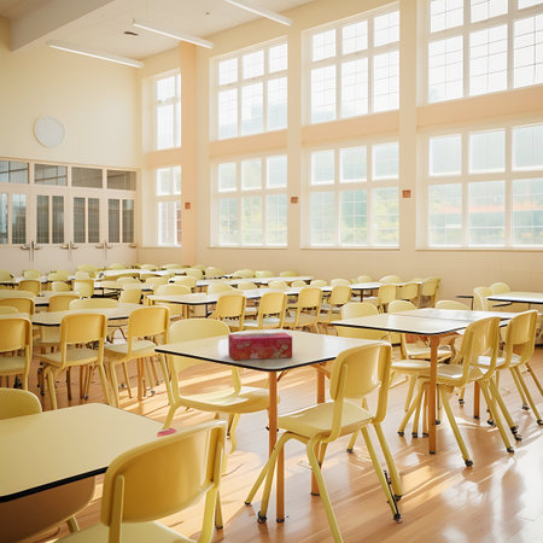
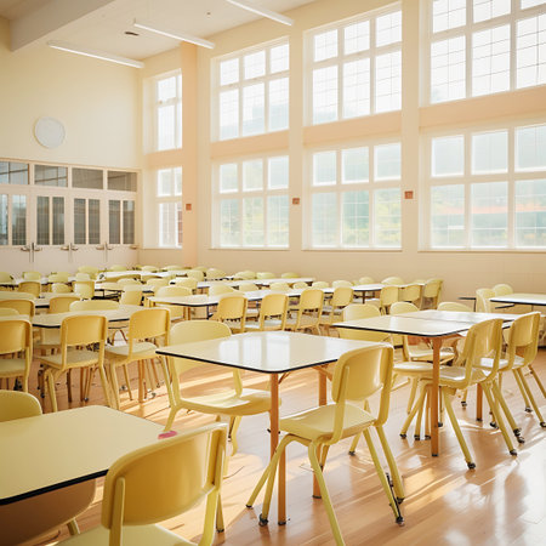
- tissue box (259, 345)
